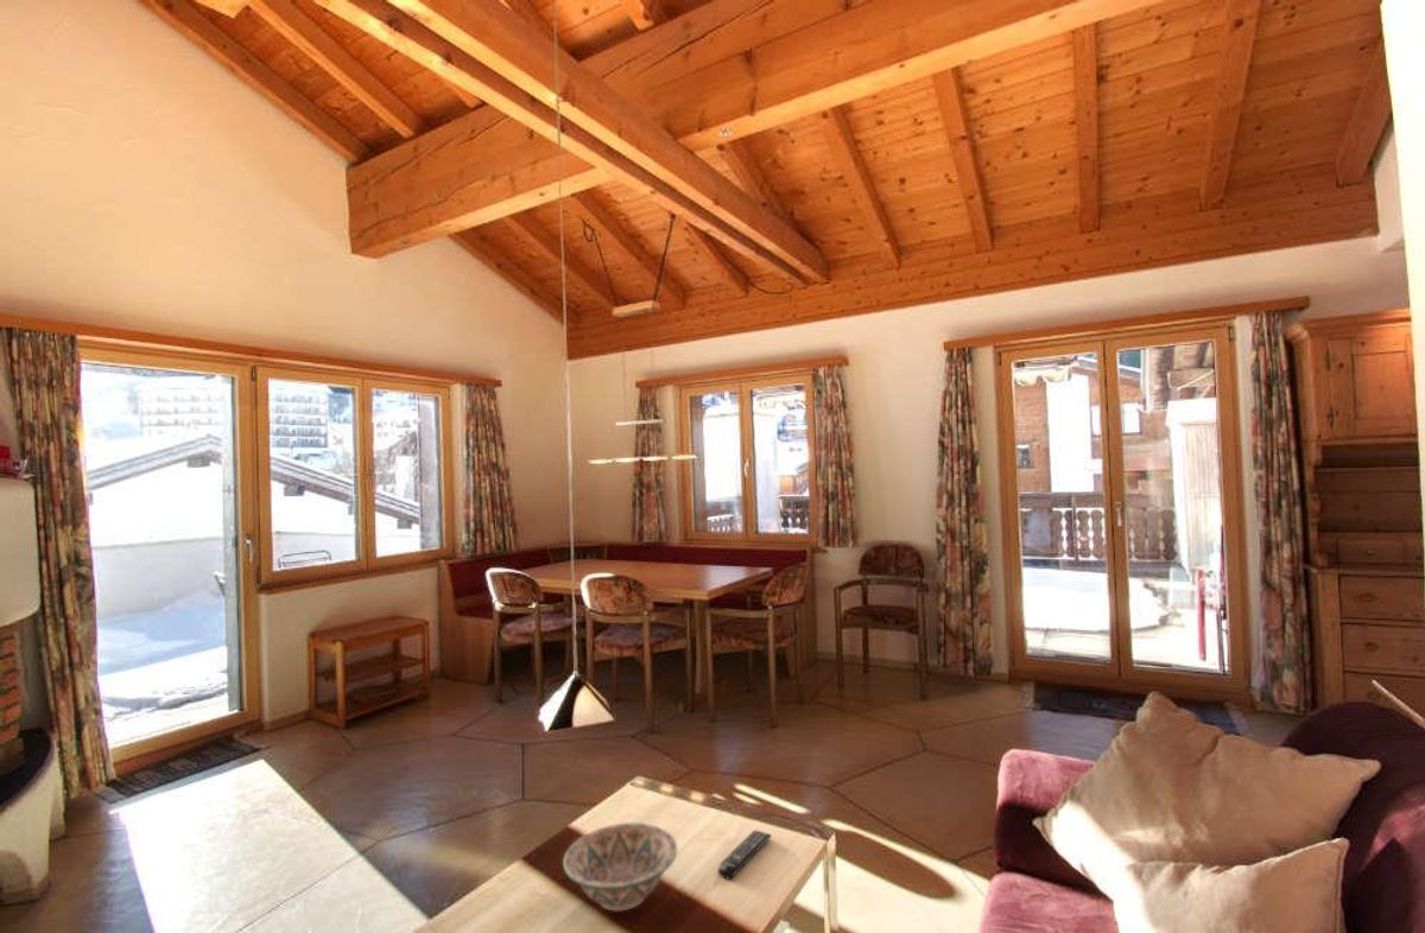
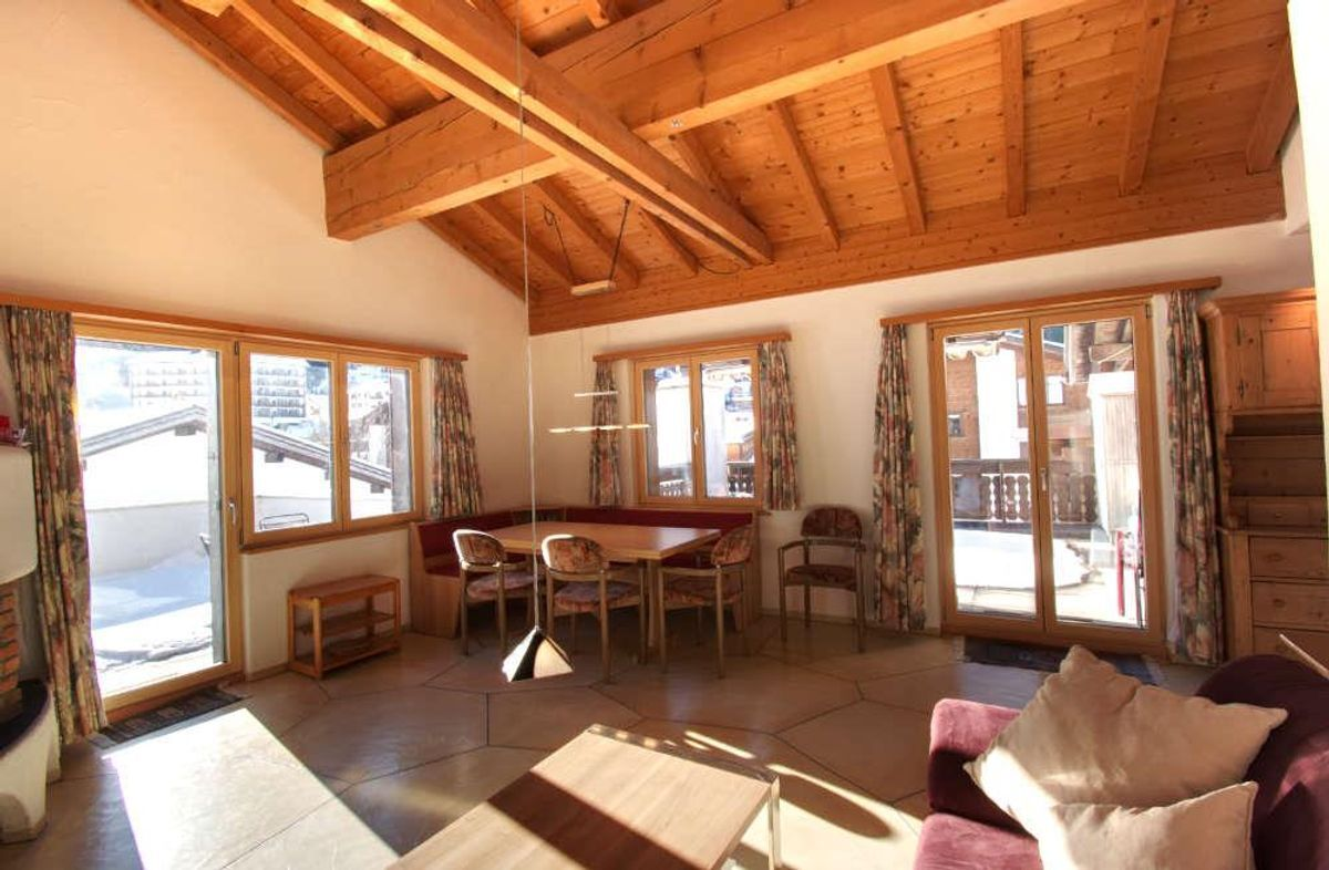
- decorative bowl (621, 874)
- remote control (746, 851)
